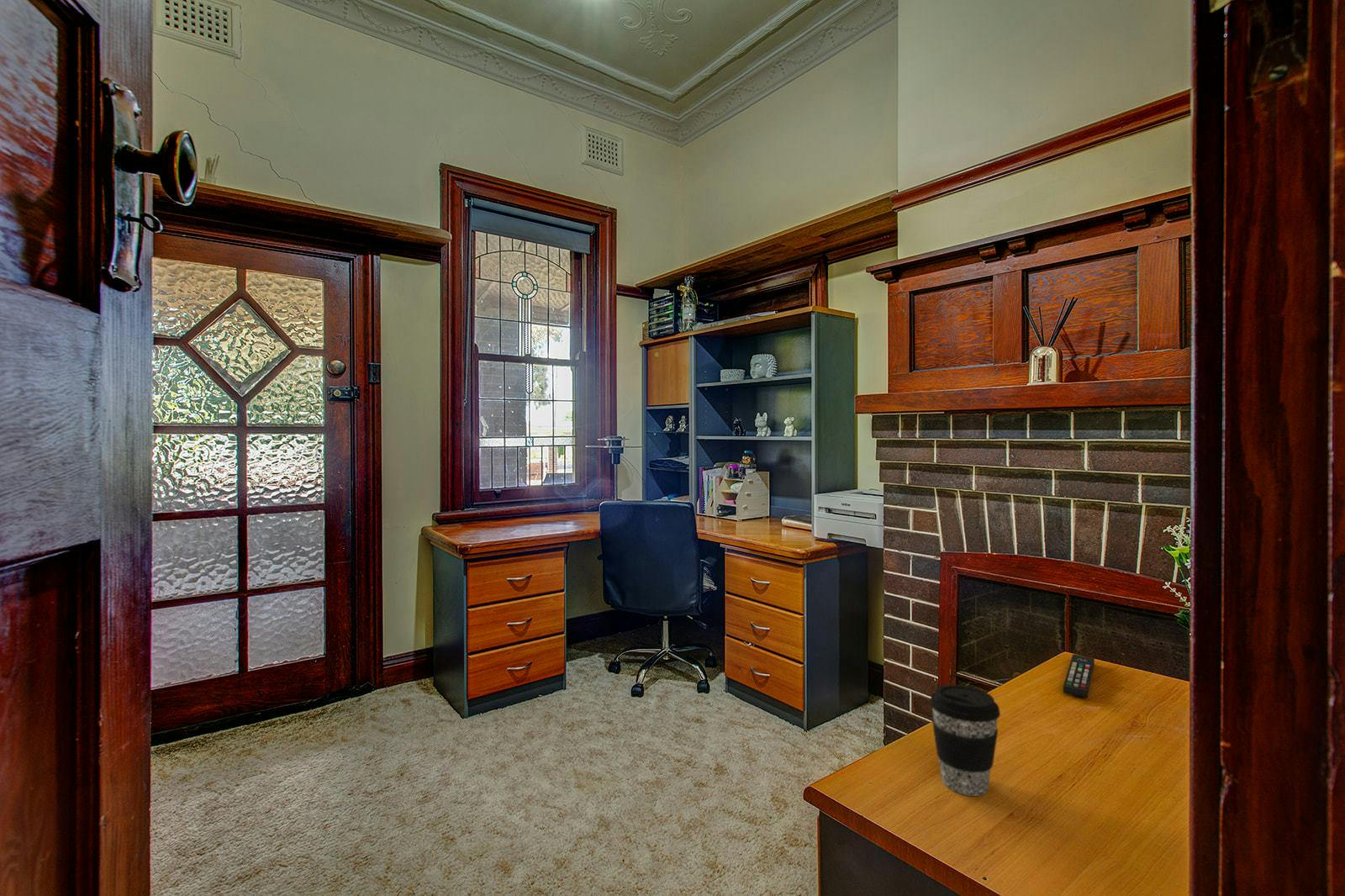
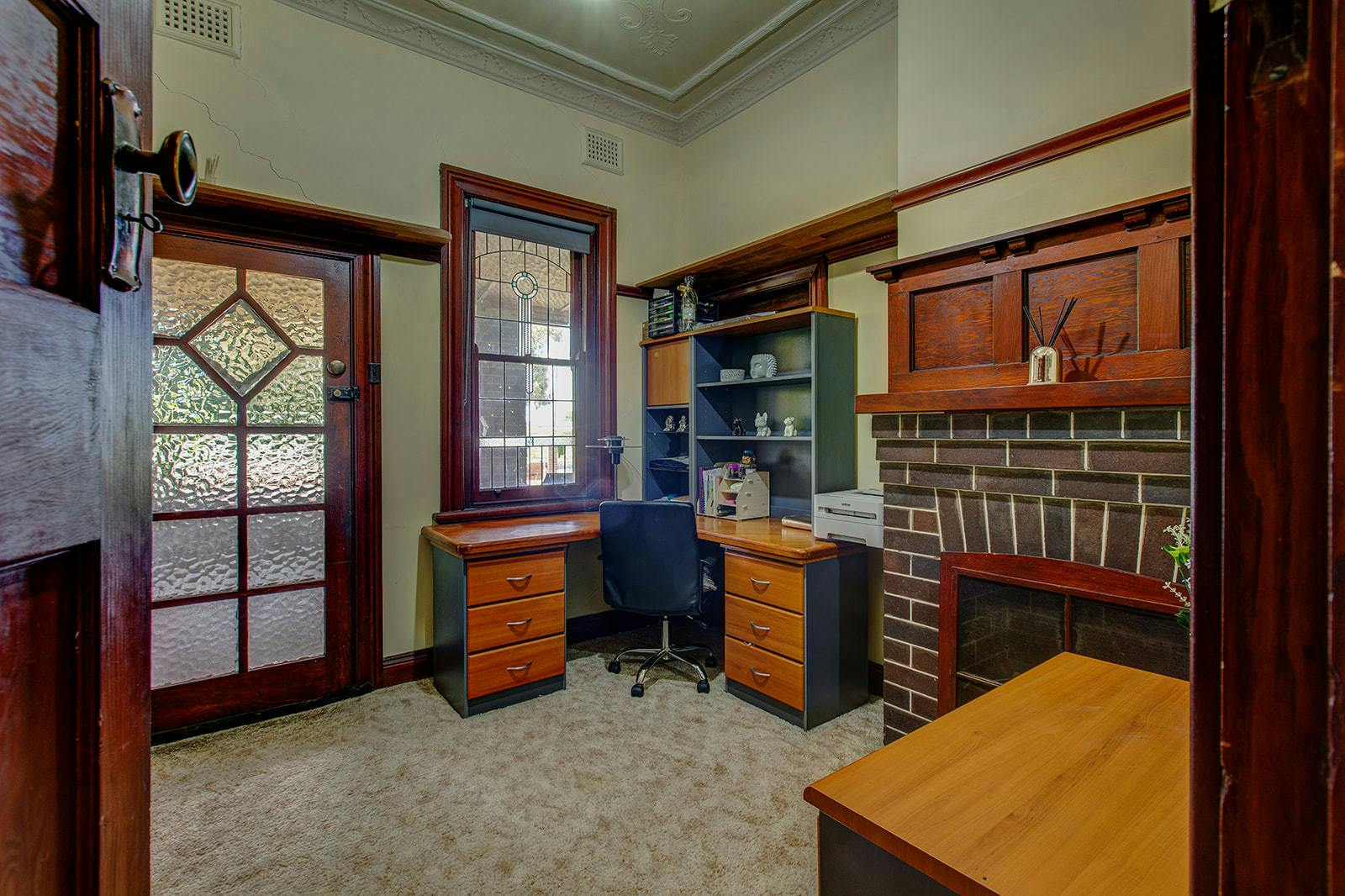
- remote control (1079, 673)
- coffee cup (964, 739)
